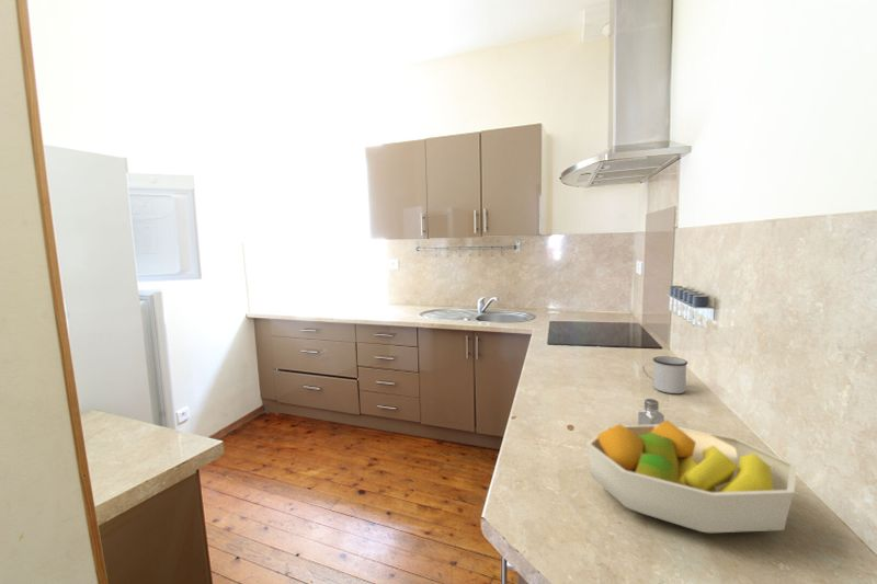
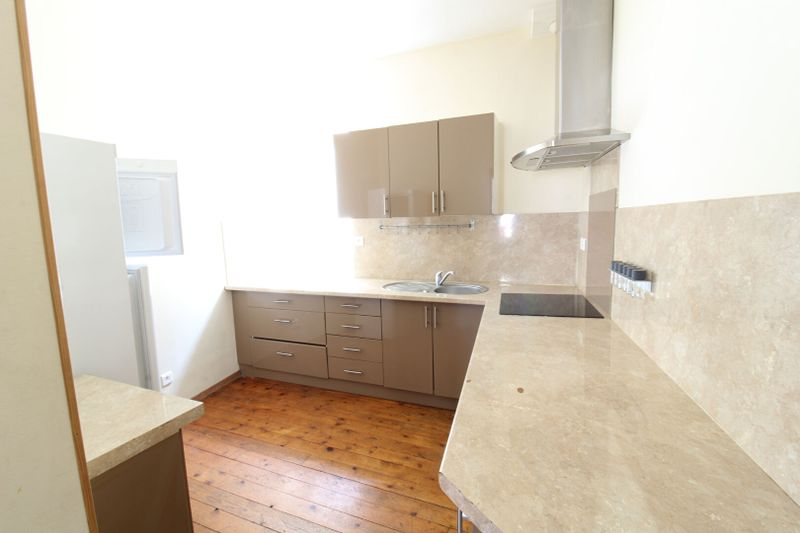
- saltshaker (650, 419)
- fruit bowl (683, 466)
- mug (663, 374)
